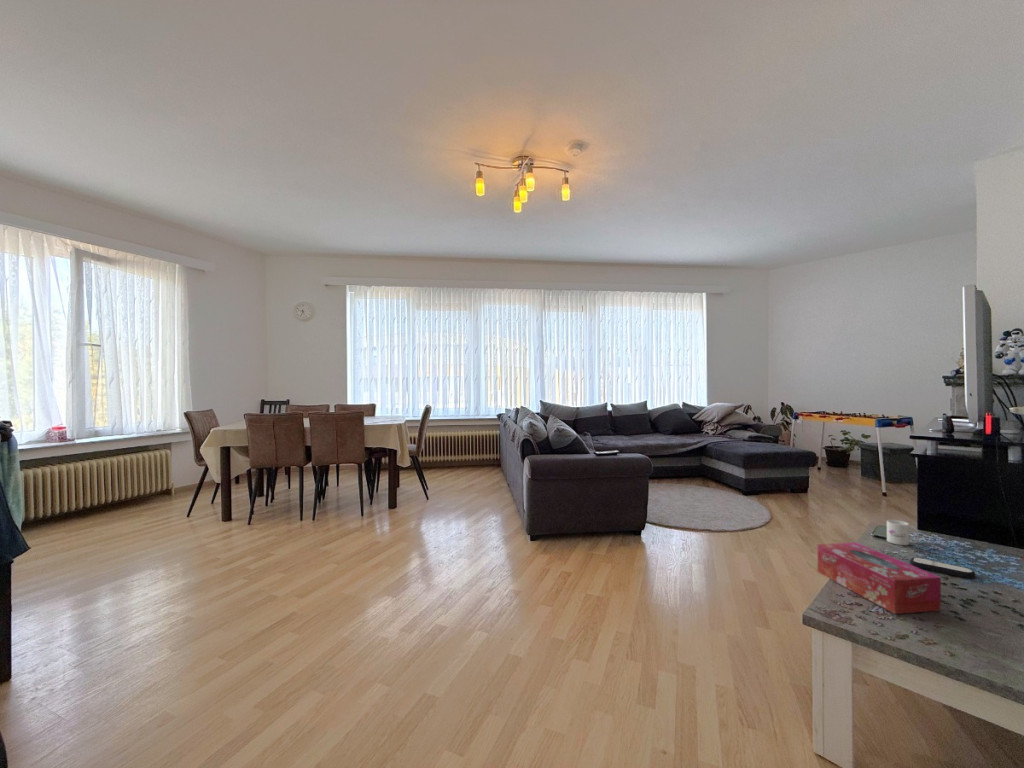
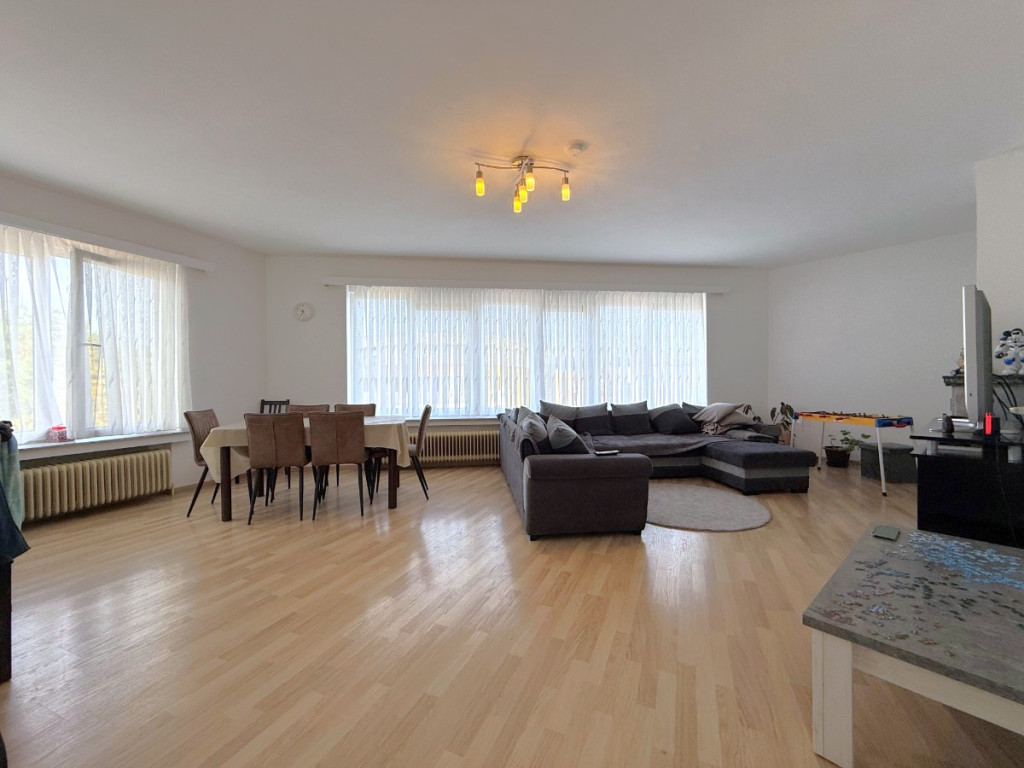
- tissue box (873, 574)
- mug (902, 533)
- remote control (941, 567)
